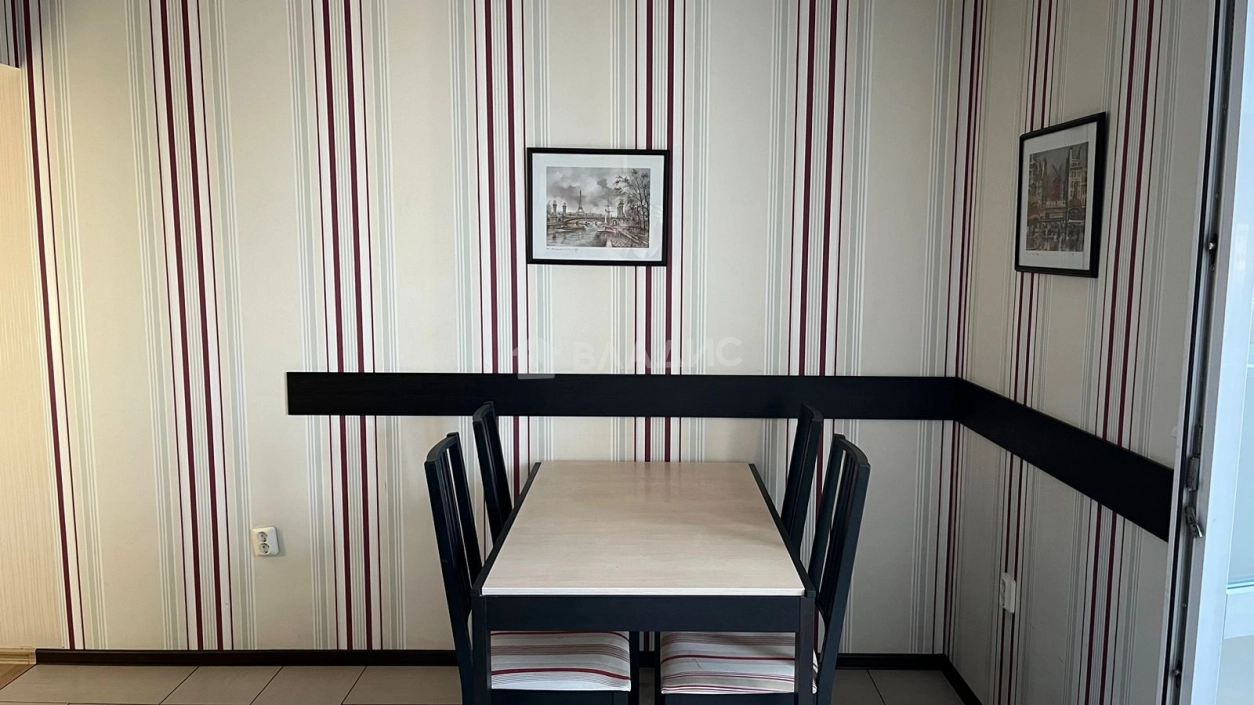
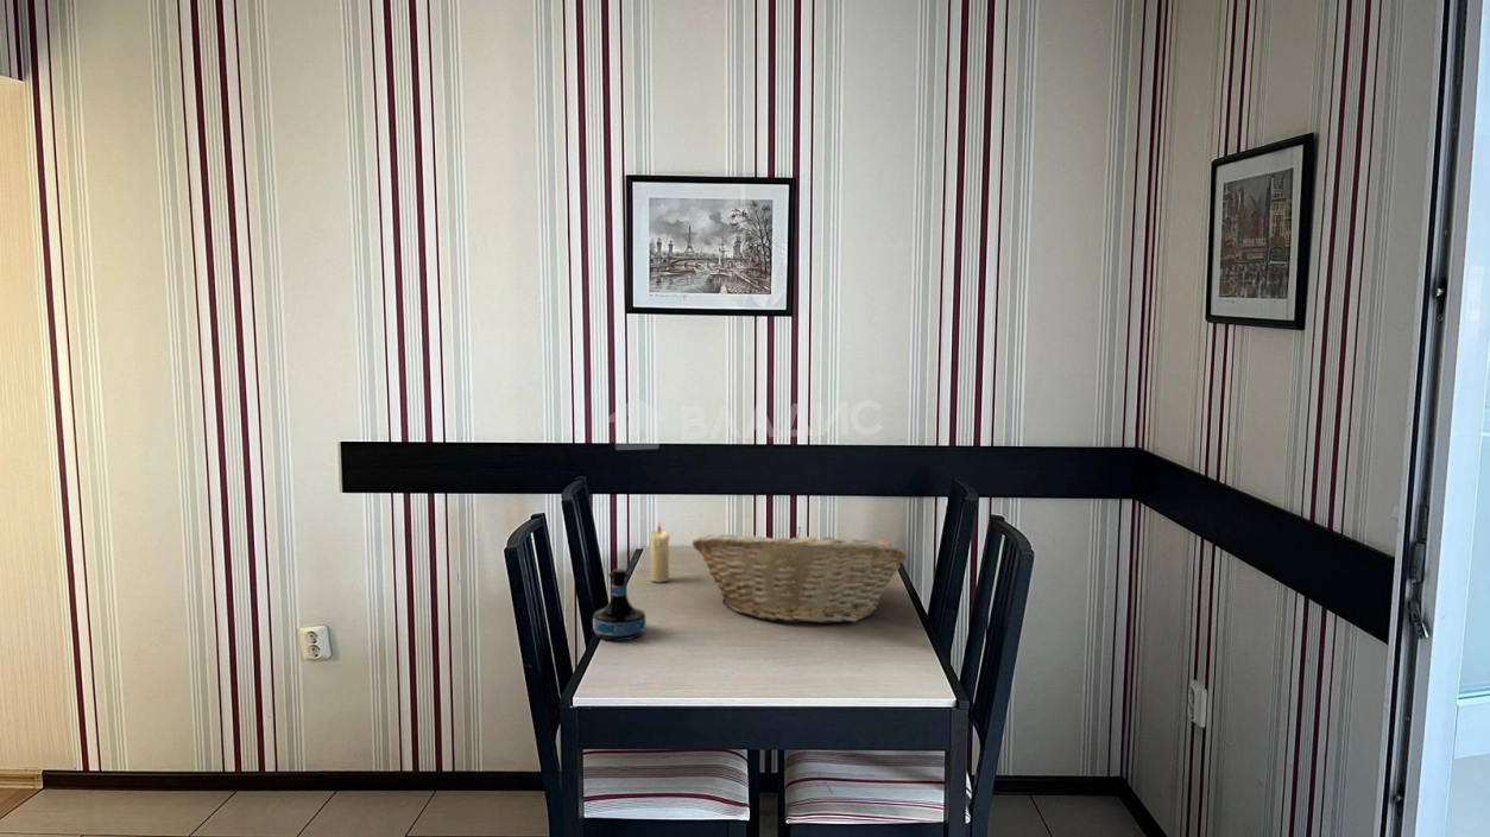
+ tequila bottle (619, 602)
+ candle (659, 551)
+ fruit basket (797, 565)
